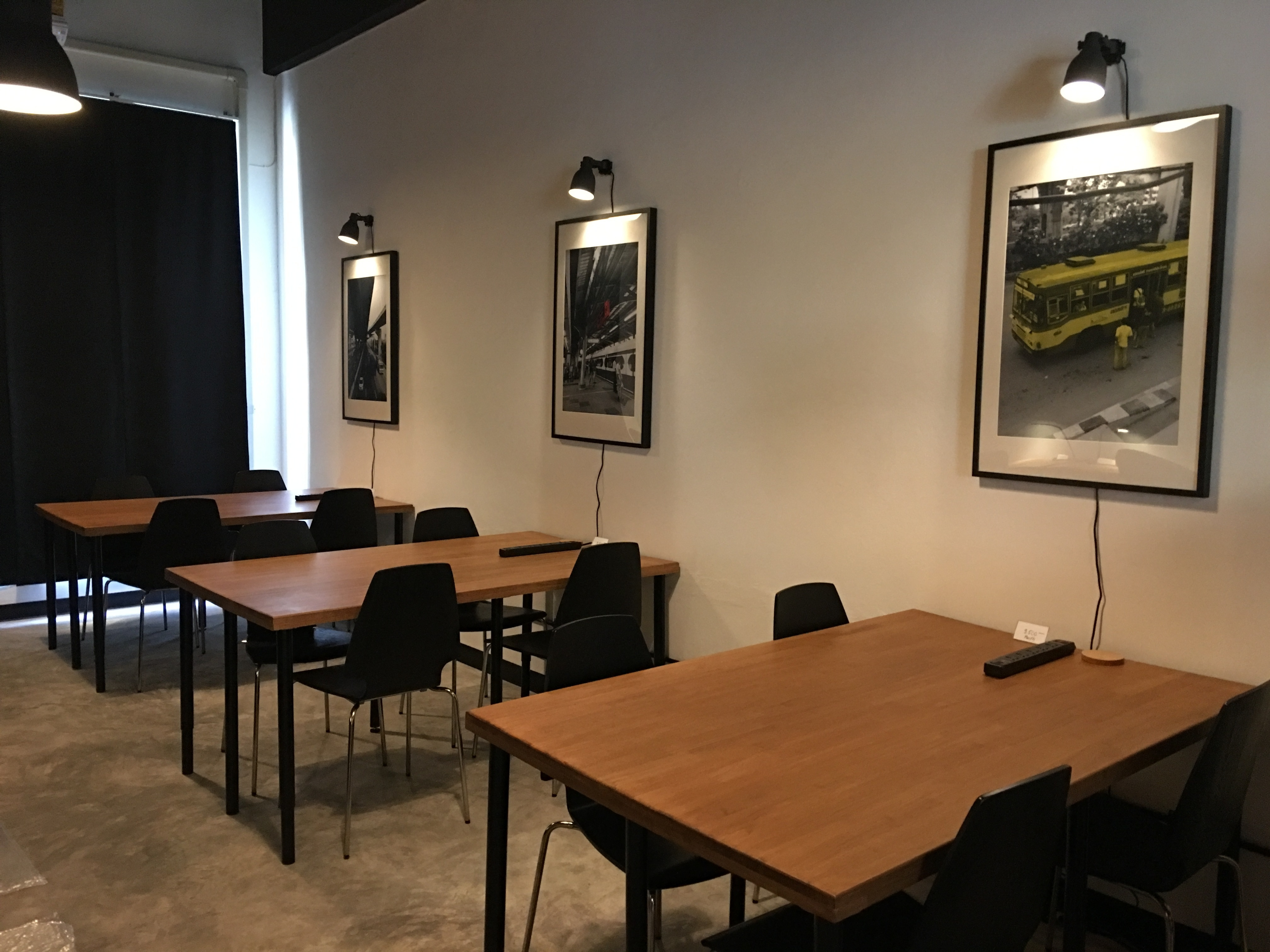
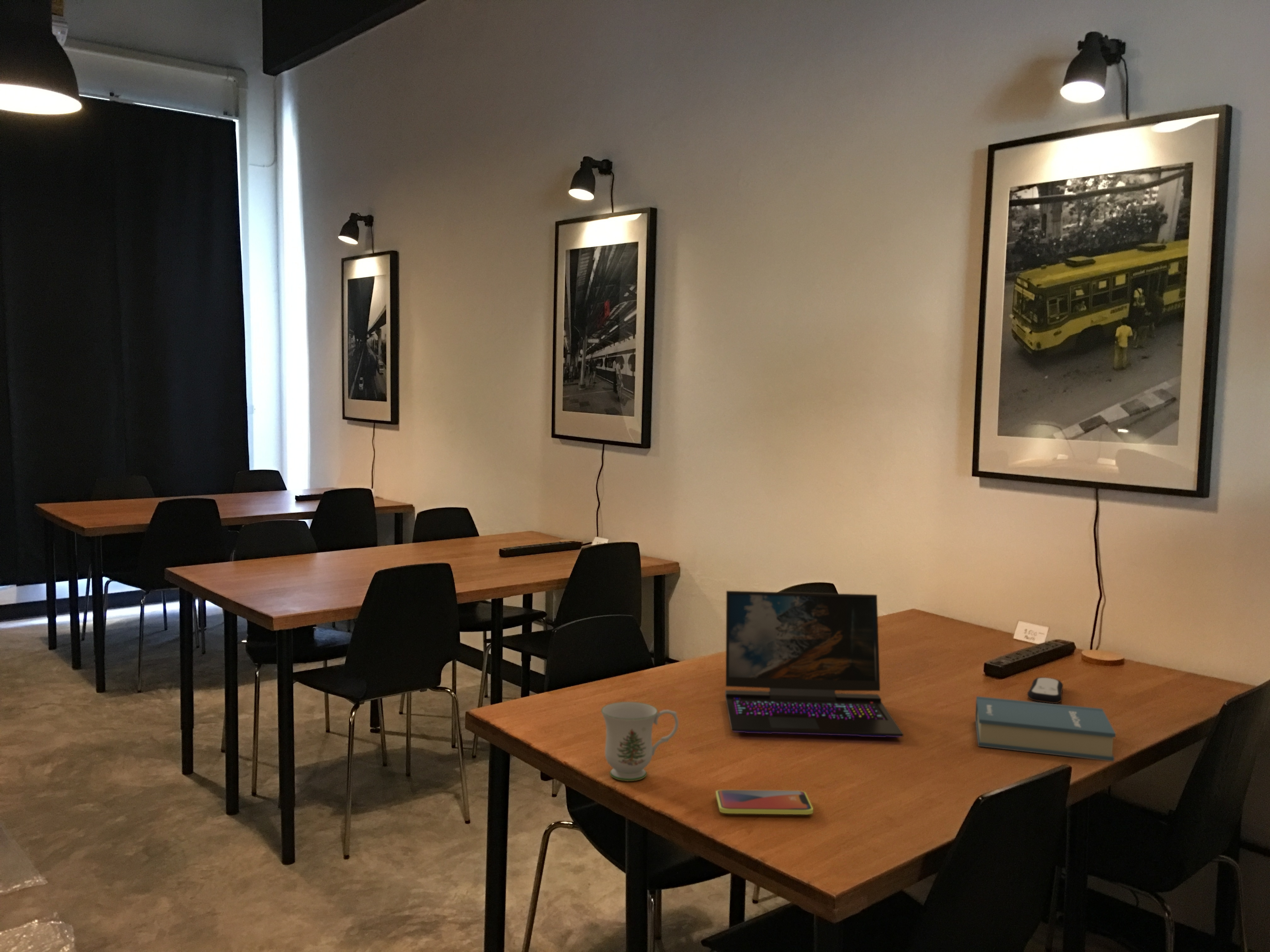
+ remote control (1046, 689)
+ mug (639, 742)
+ laptop (809, 661)
+ smartphone (764, 802)
+ hardback book (1041, 726)
